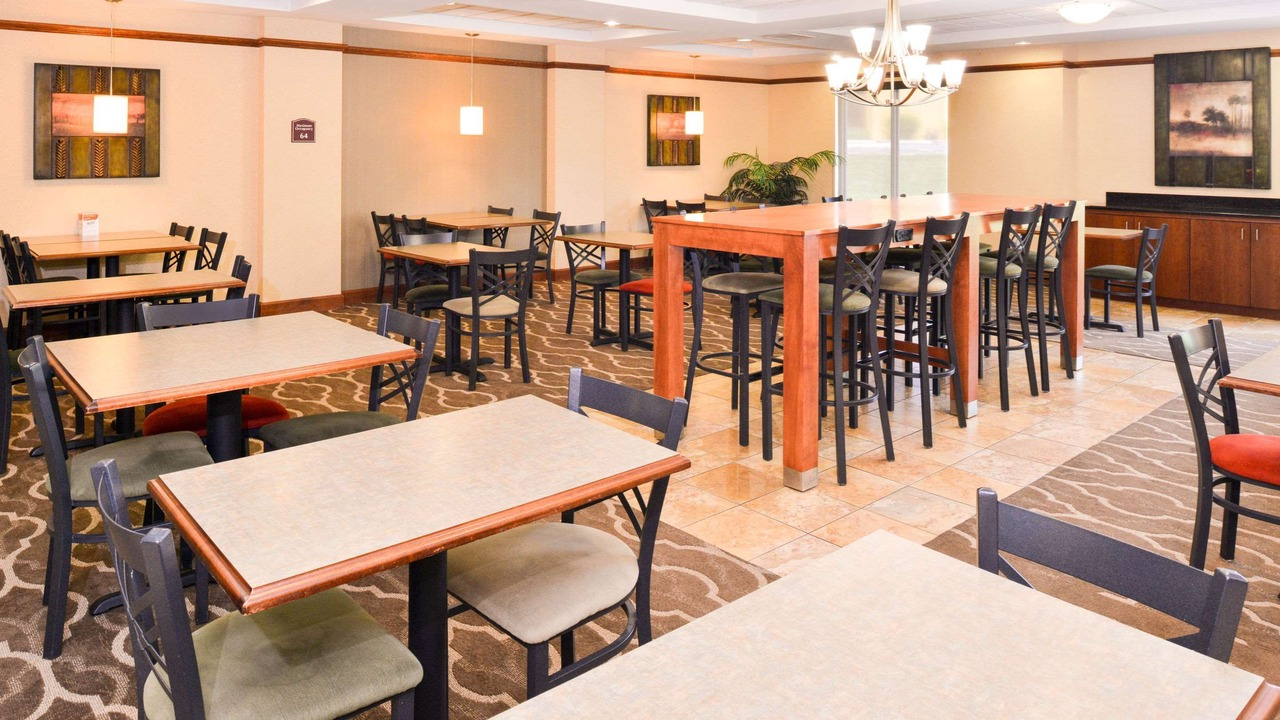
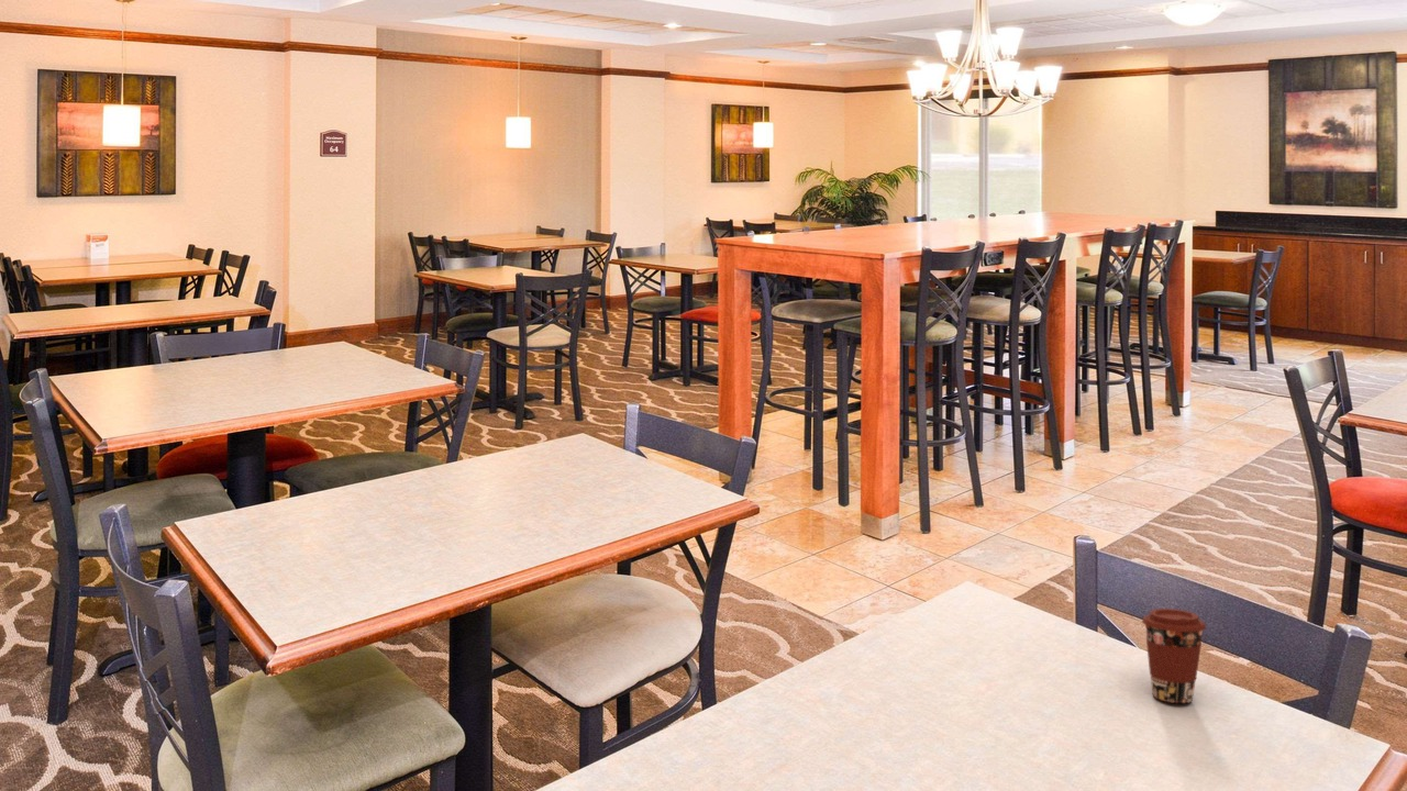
+ coffee cup (1173, 655)
